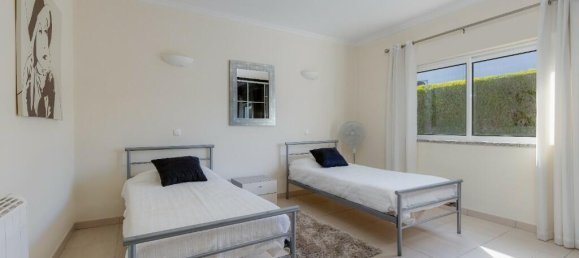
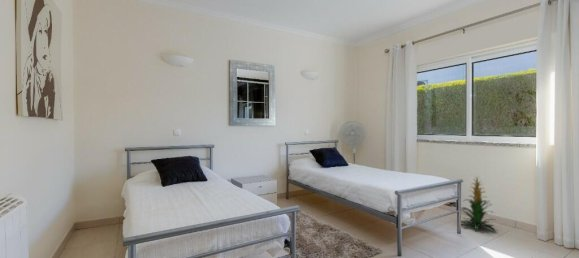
+ indoor plant (477, 200)
